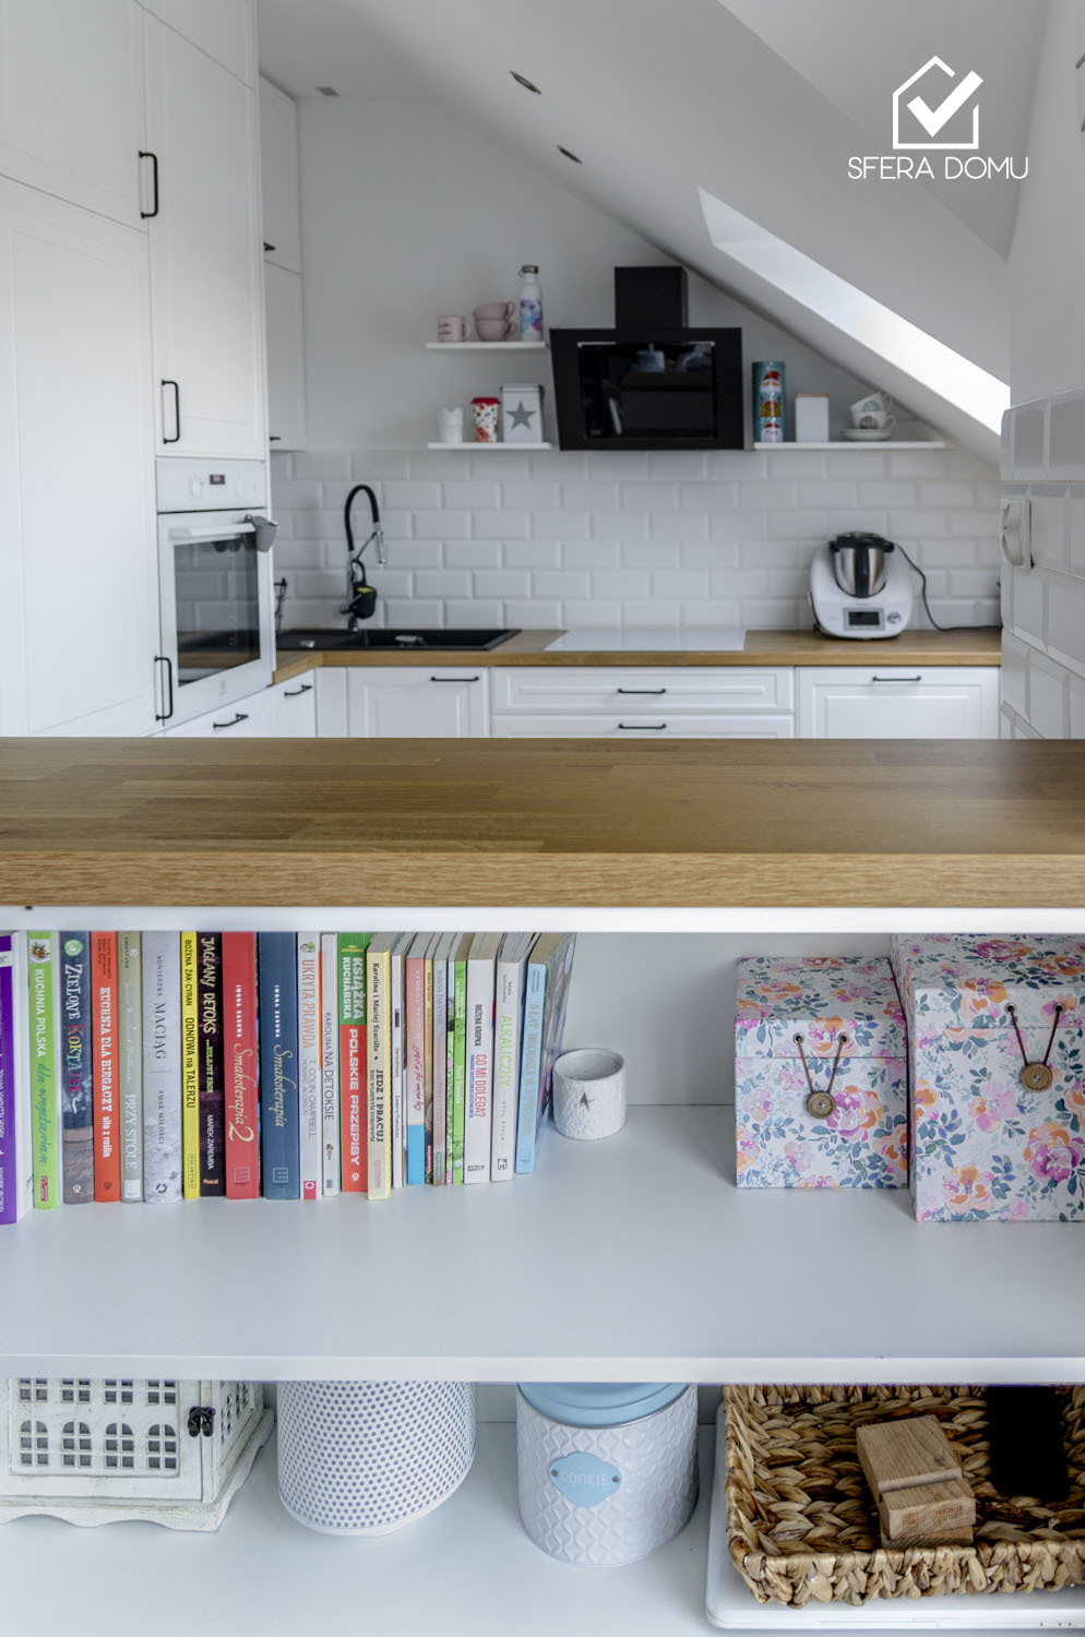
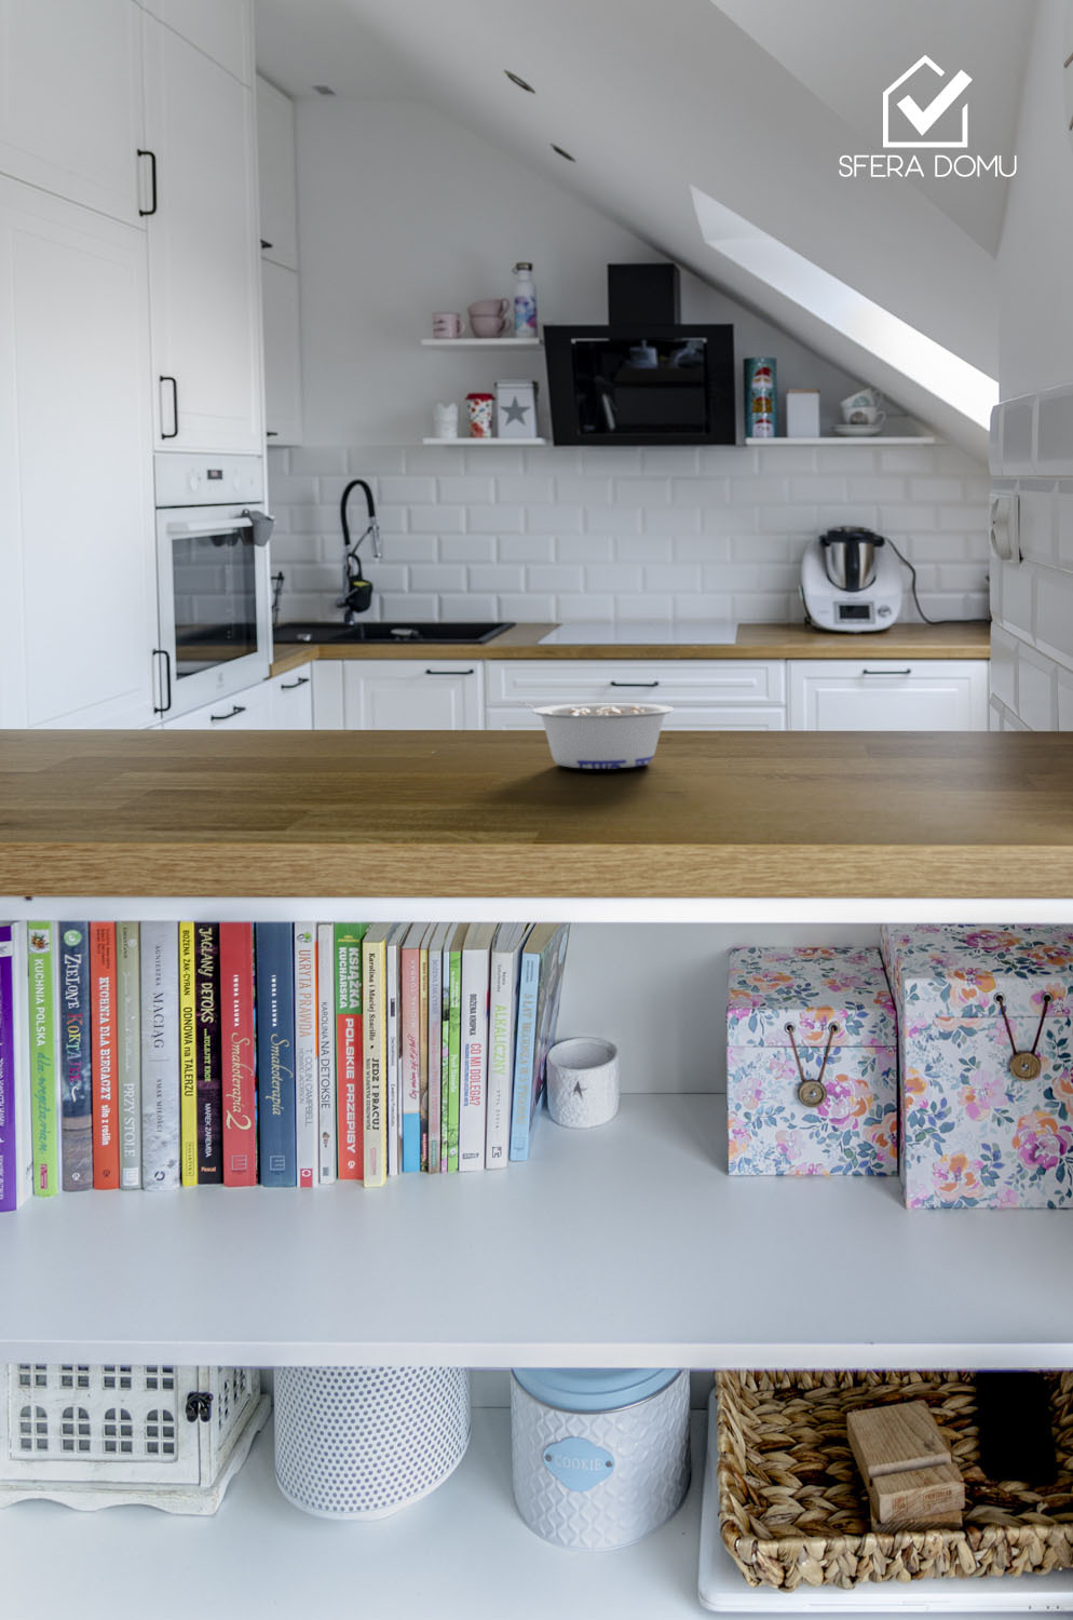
+ legume (601, 730)
